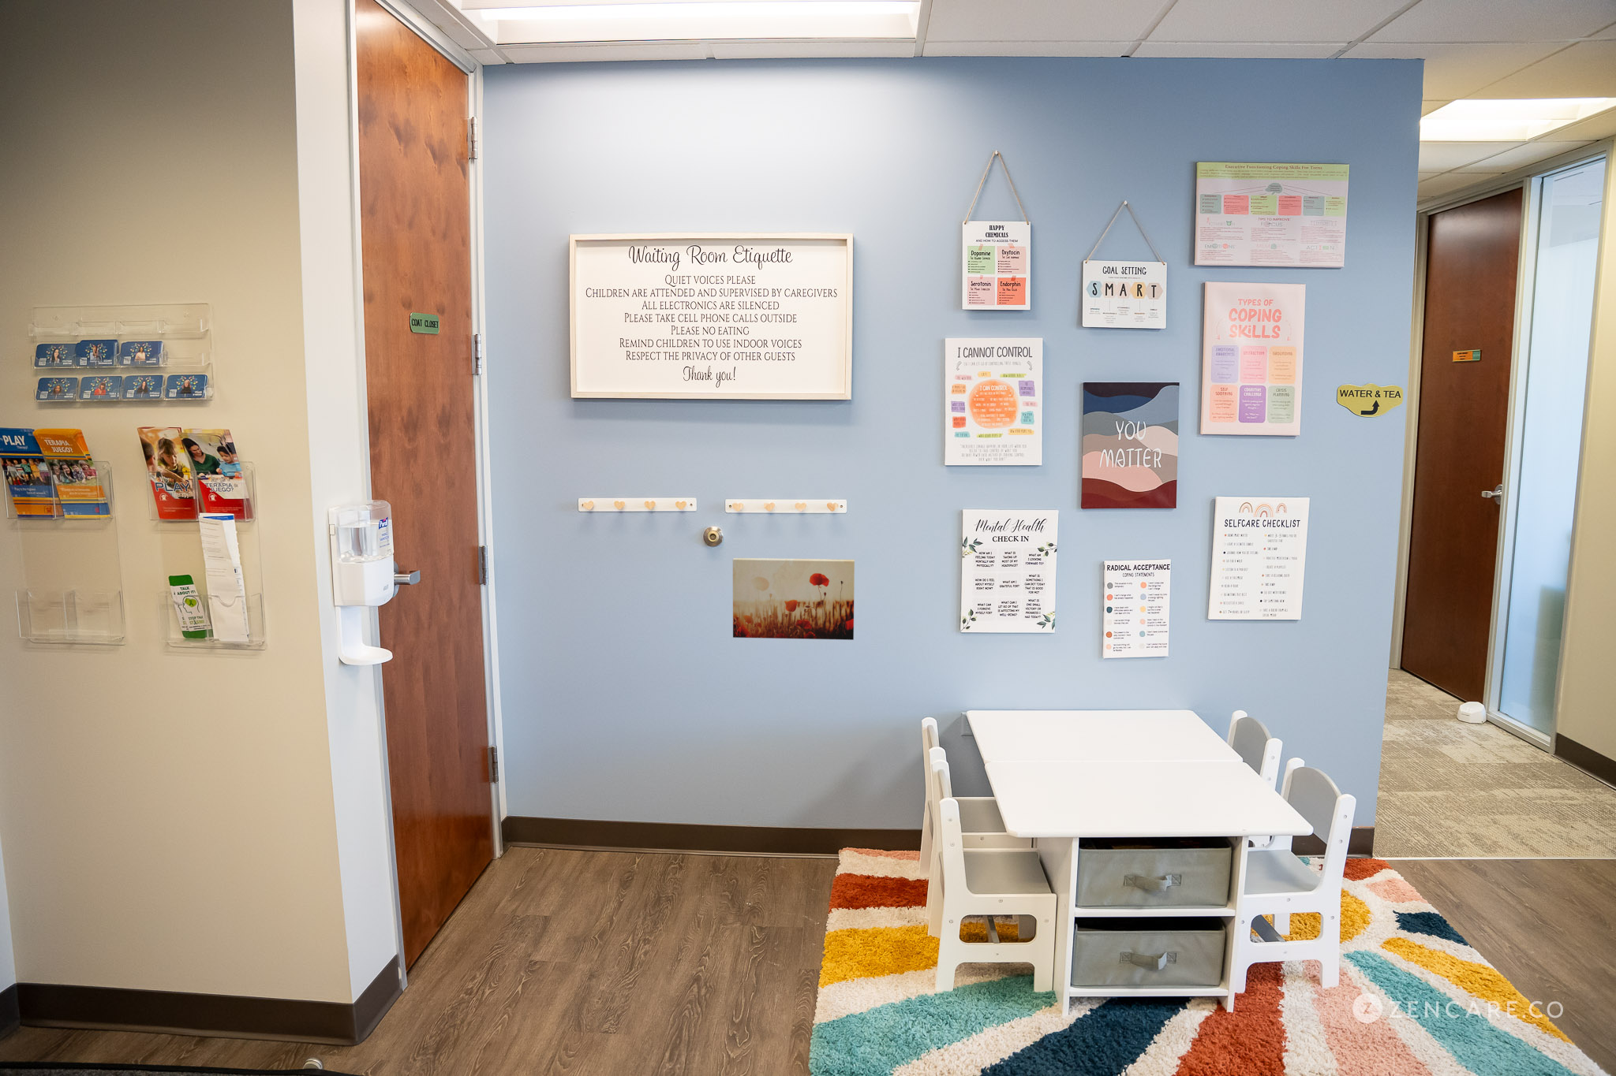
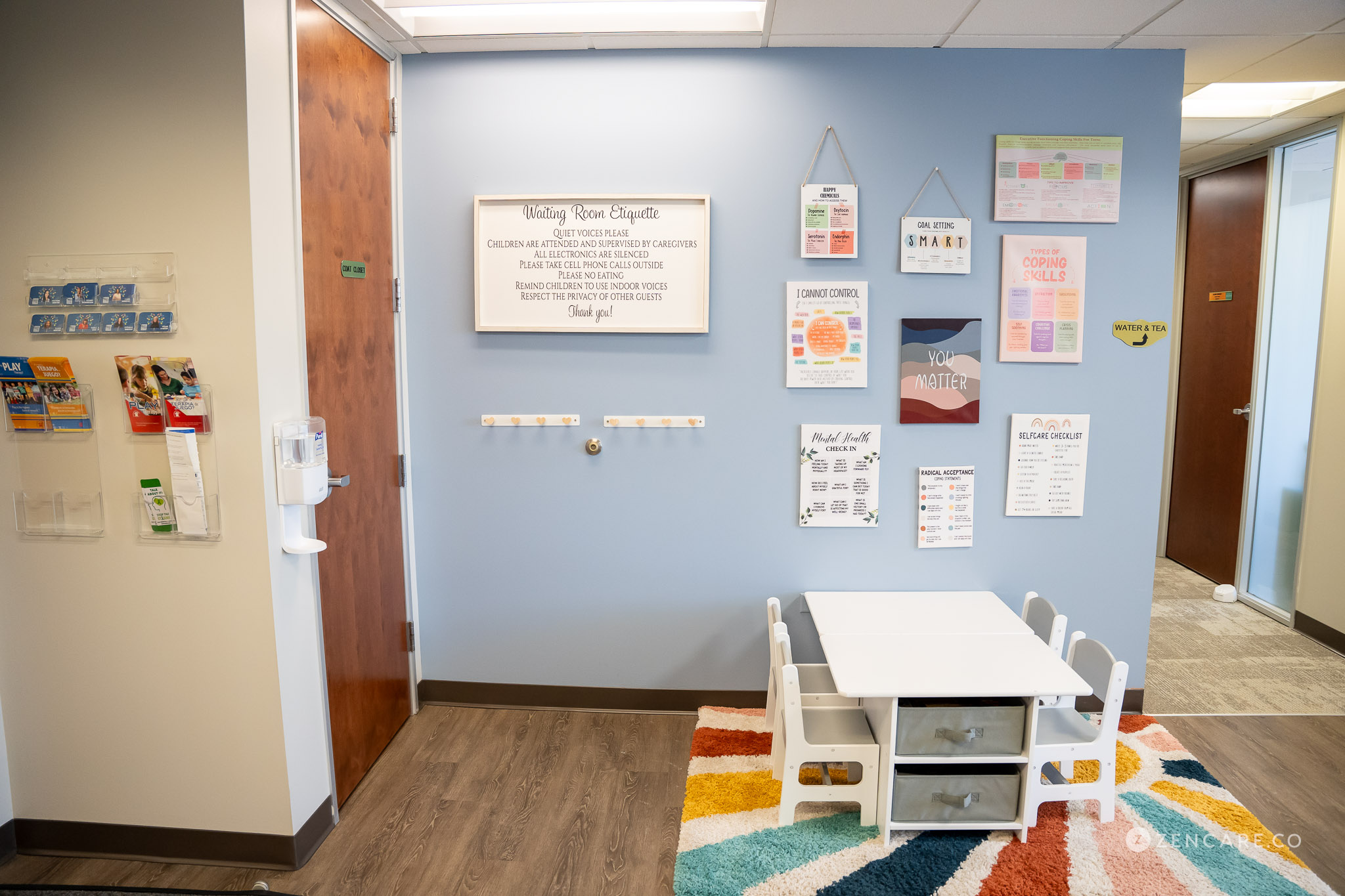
- wall art (793, 598)
